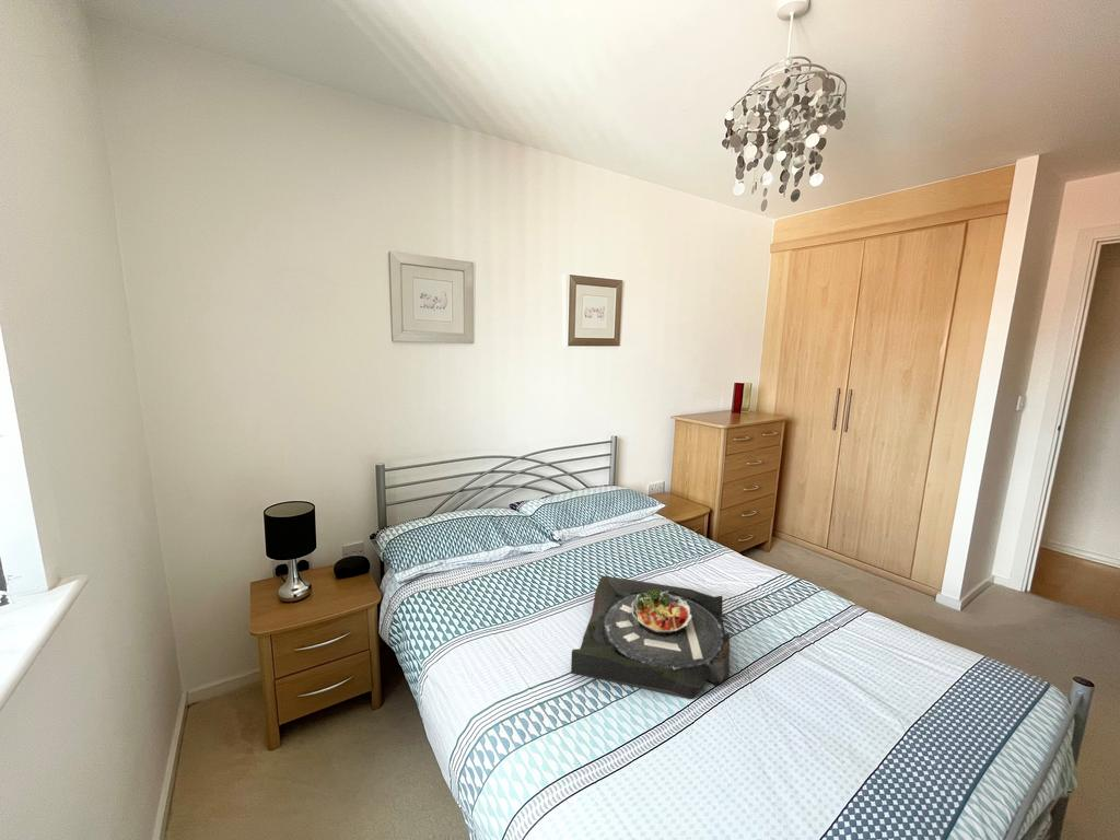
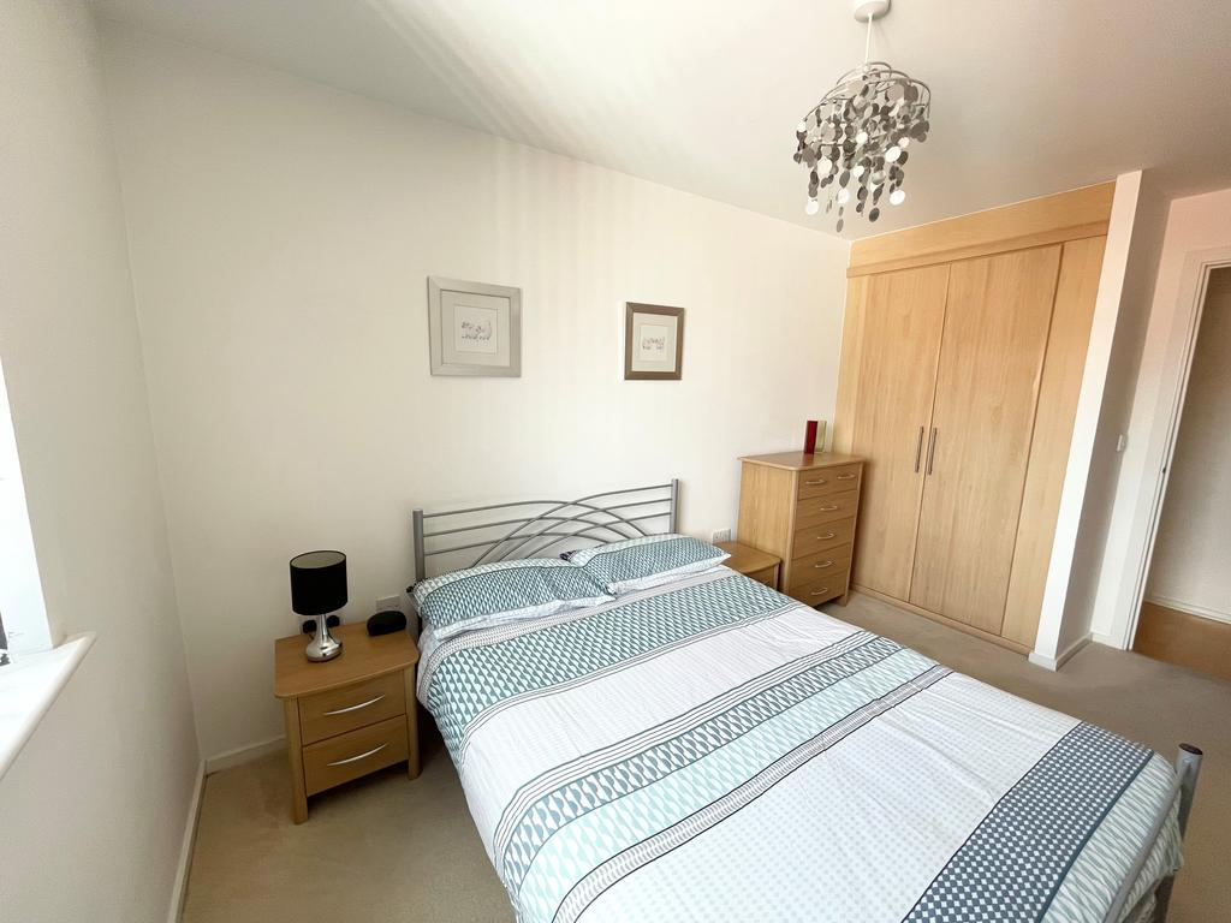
- serving tray (655, 616)
